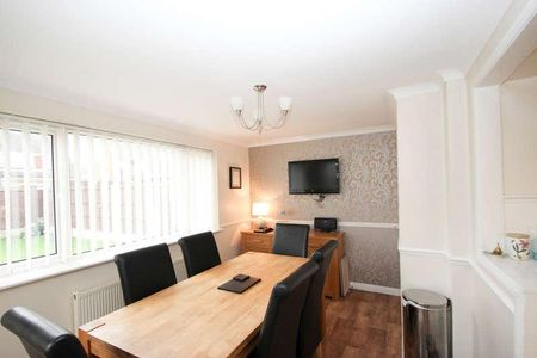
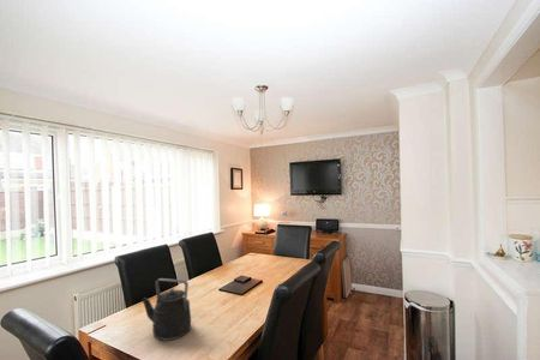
+ kettle (163, 304)
